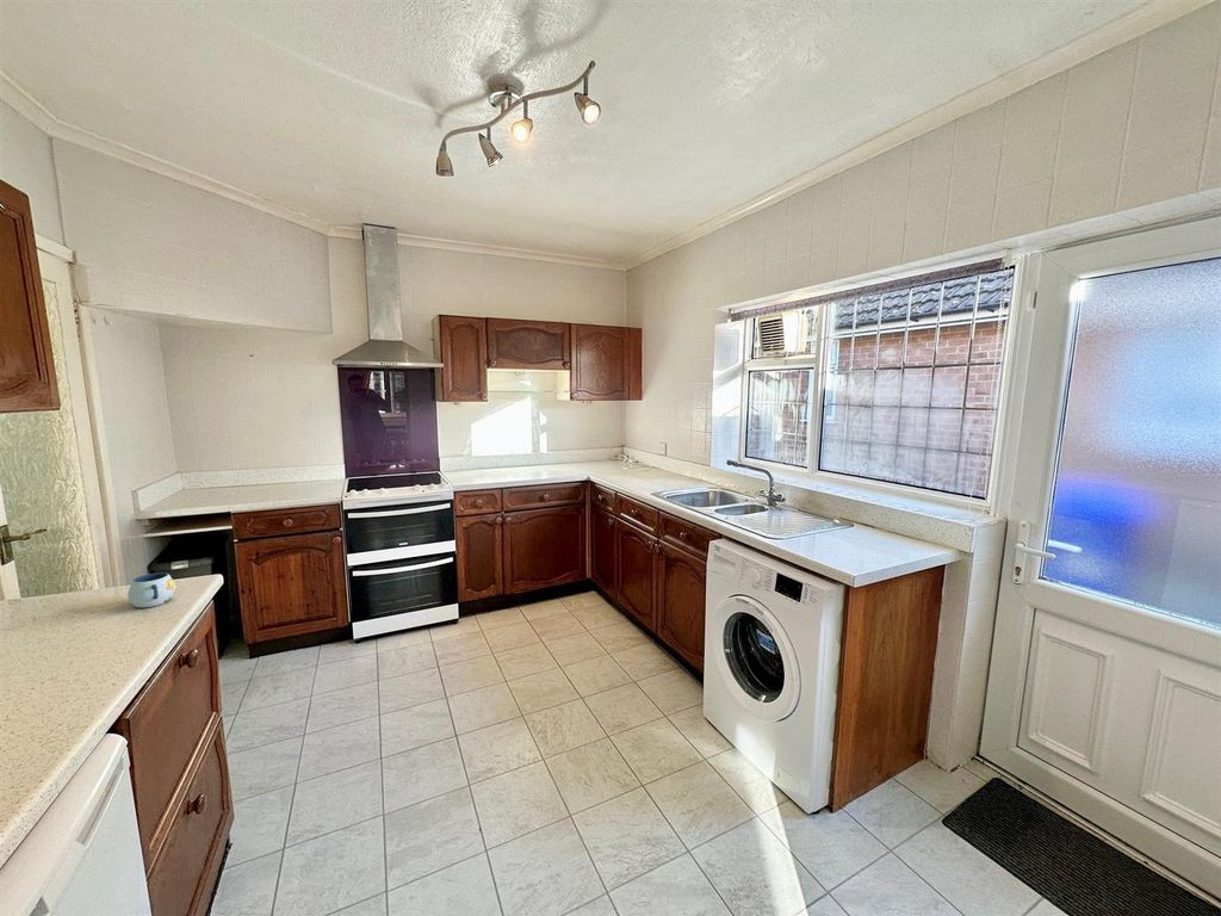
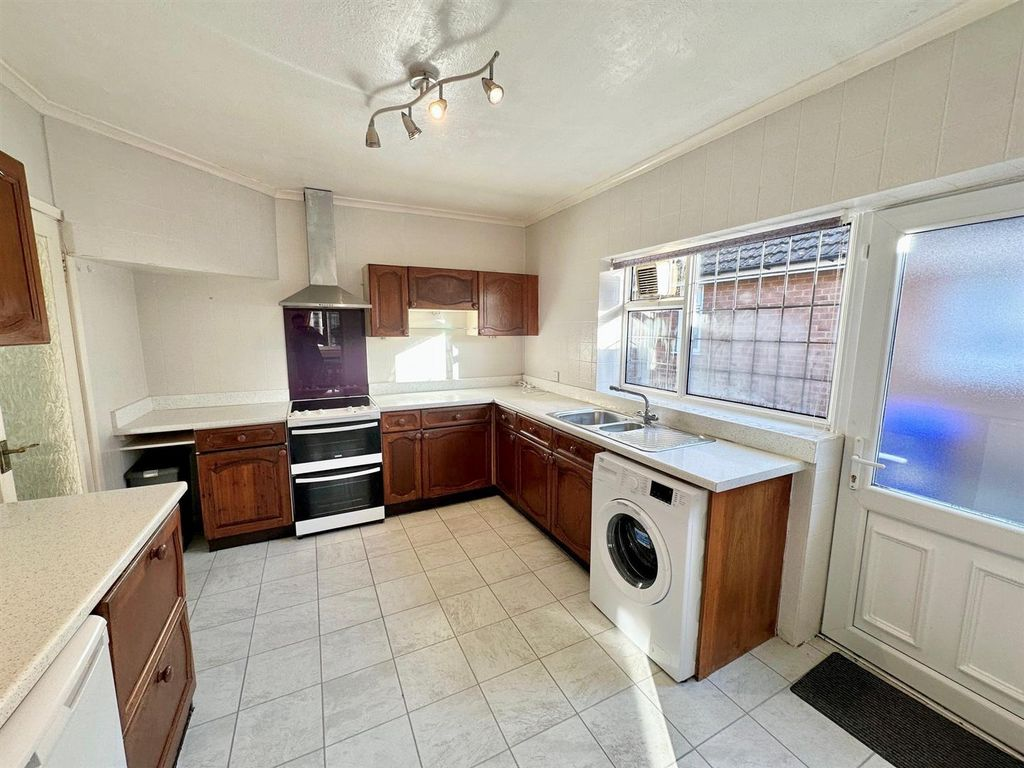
- mug (153, 590)
